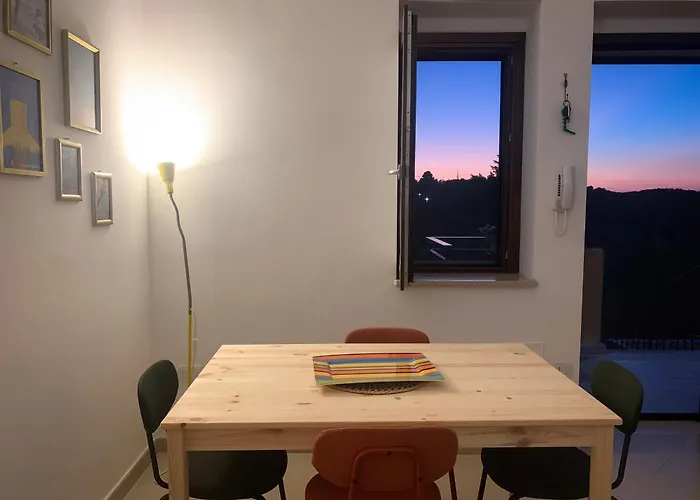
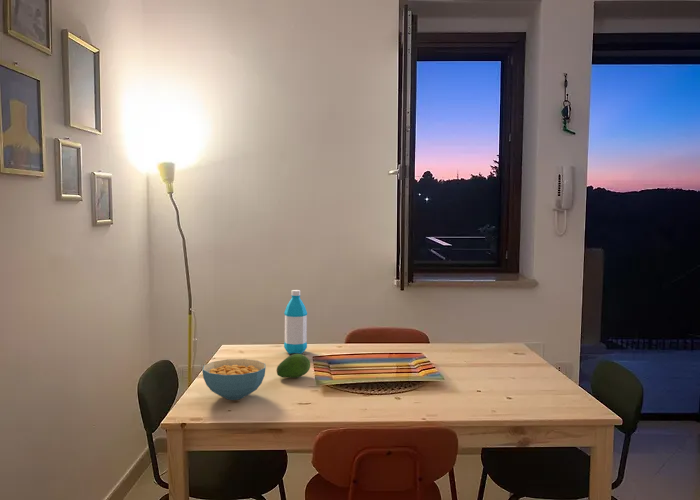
+ water bottle (295, 321)
+ fruit (293, 365)
+ cereal bowl (234, 381)
